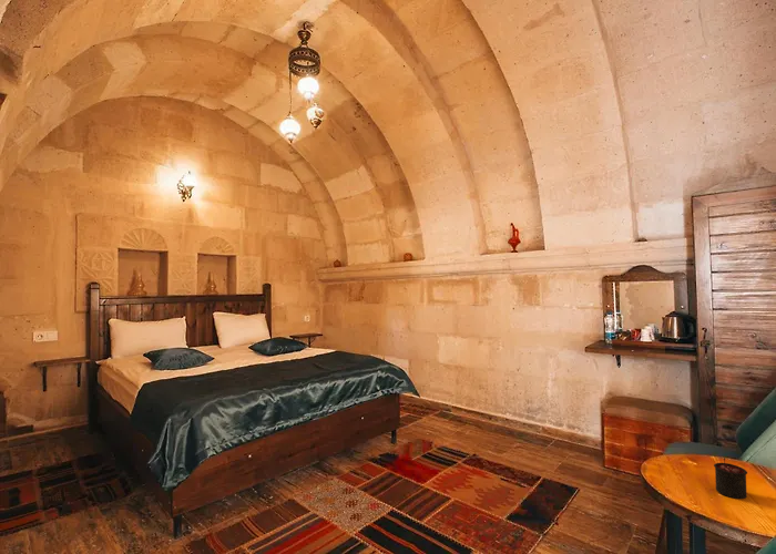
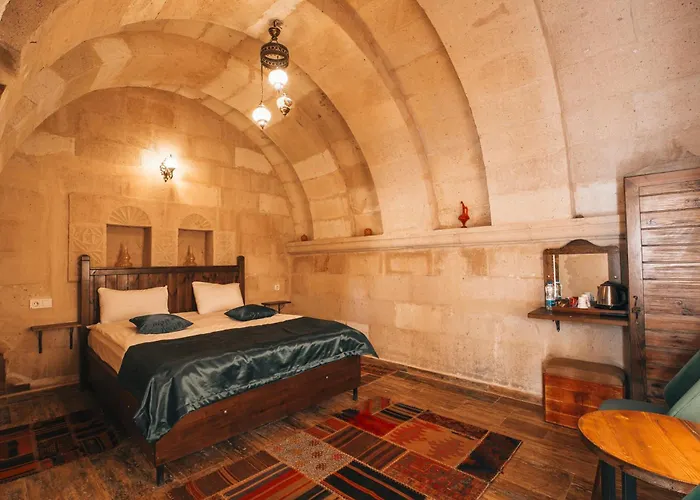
- candle (729, 474)
